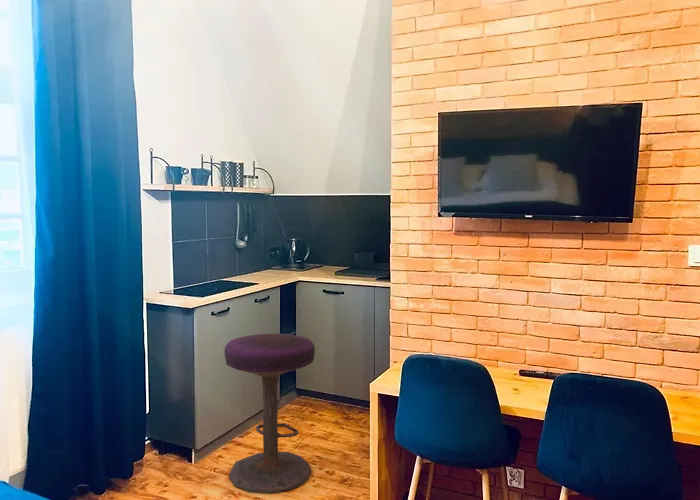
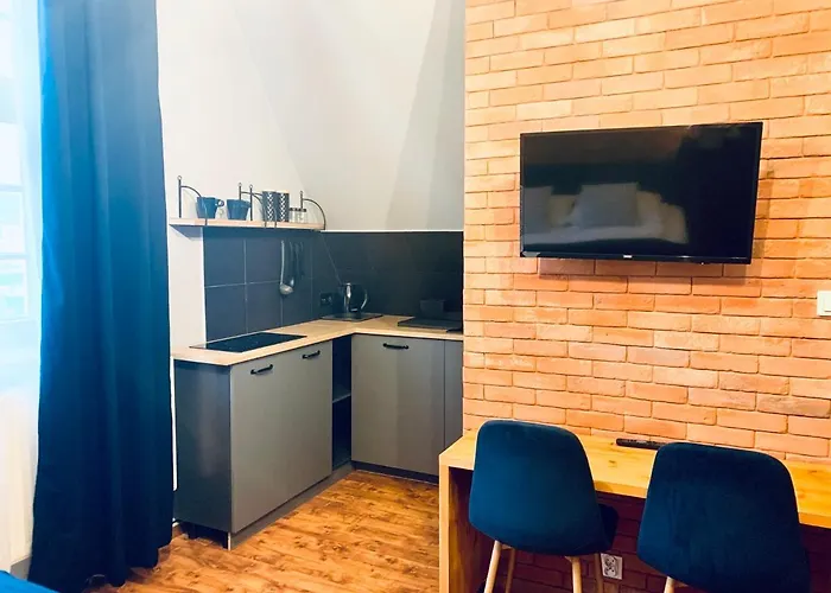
- stool (270, 405)
